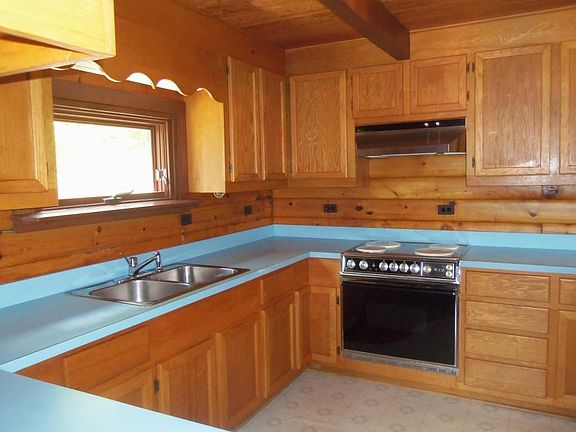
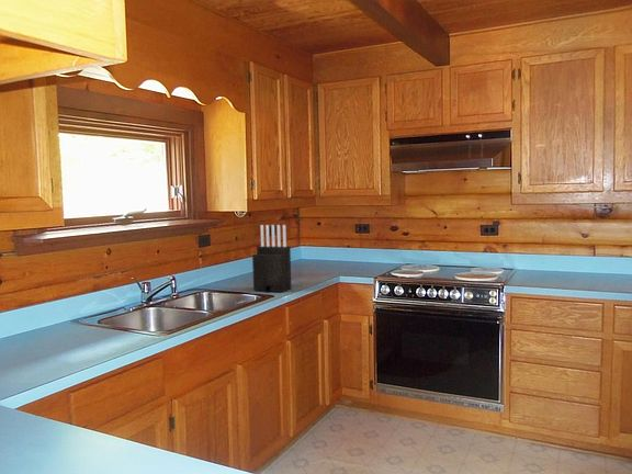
+ knife block (270, 257)
